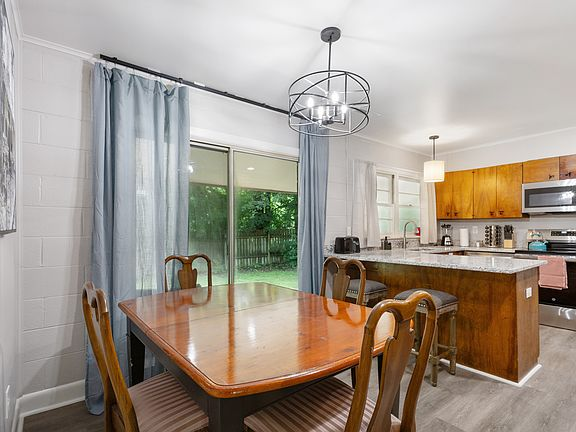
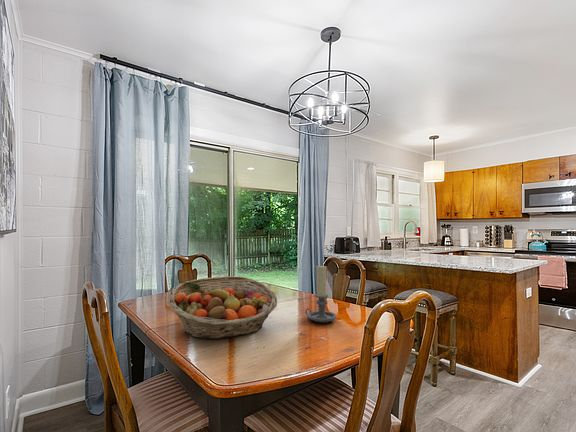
+ candle holder (319, 291)
+ fruit basket (224, 304)
